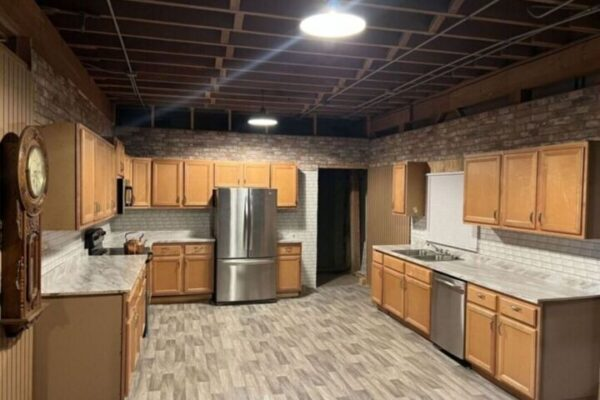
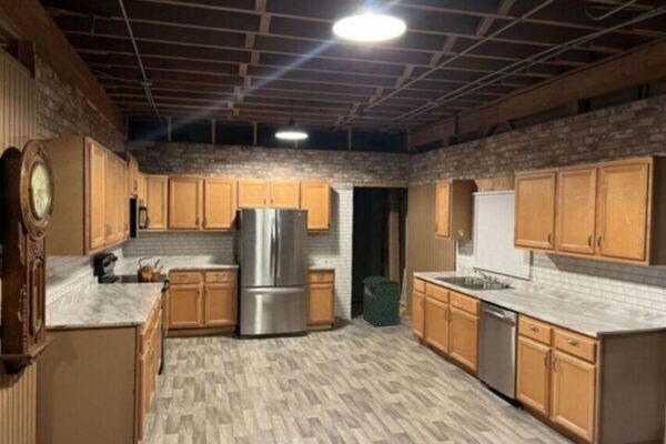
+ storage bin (381, 300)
